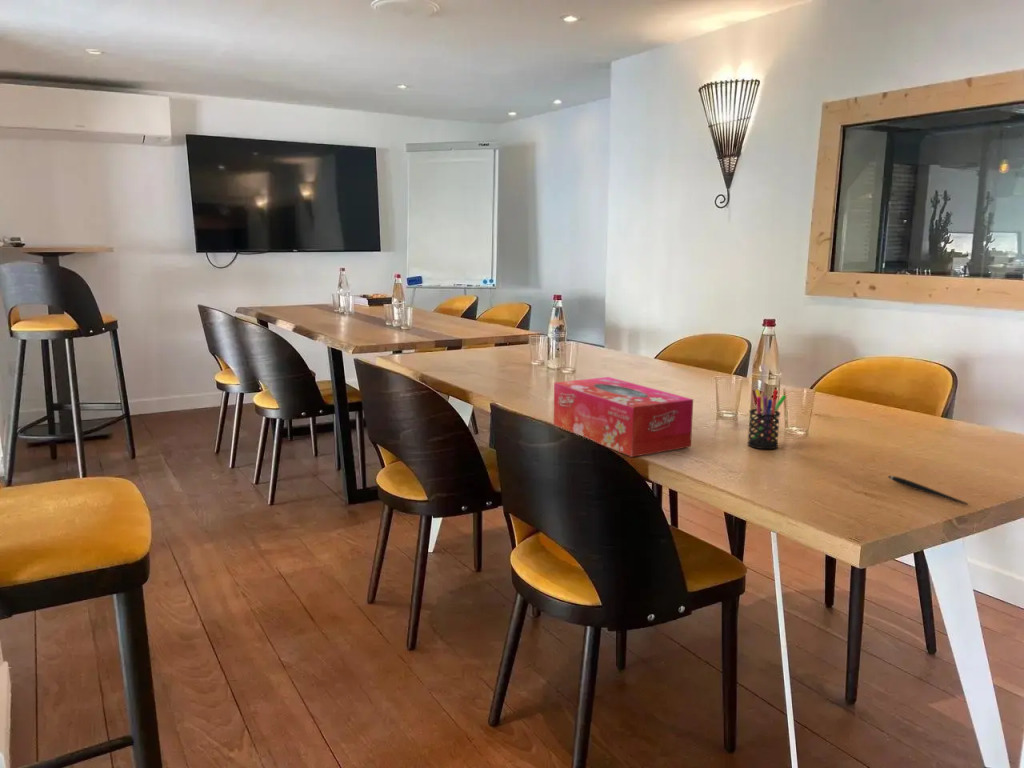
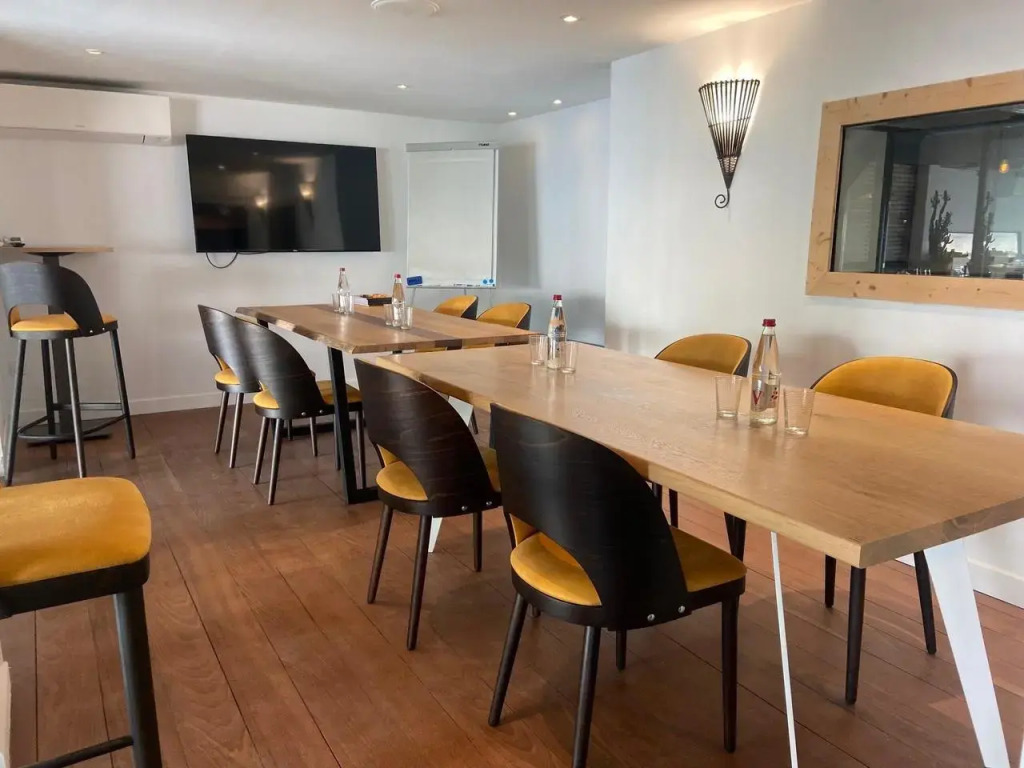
- tissue box (619, 413)
- pen holder (768, 416)
- pen (925, 489)
